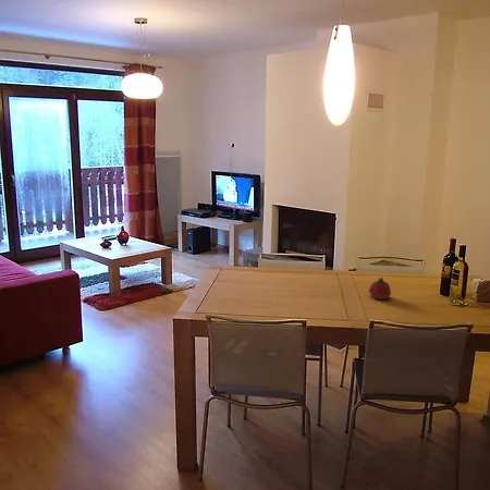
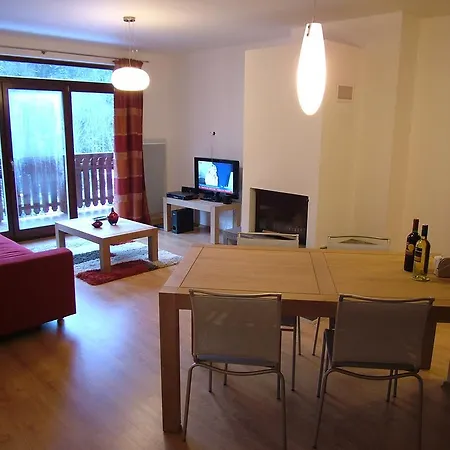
- fruit (380, 286)
